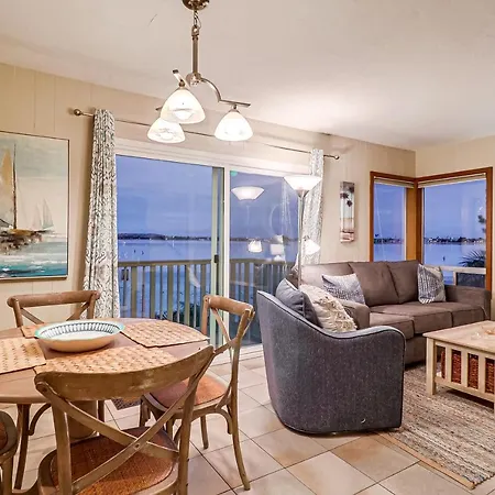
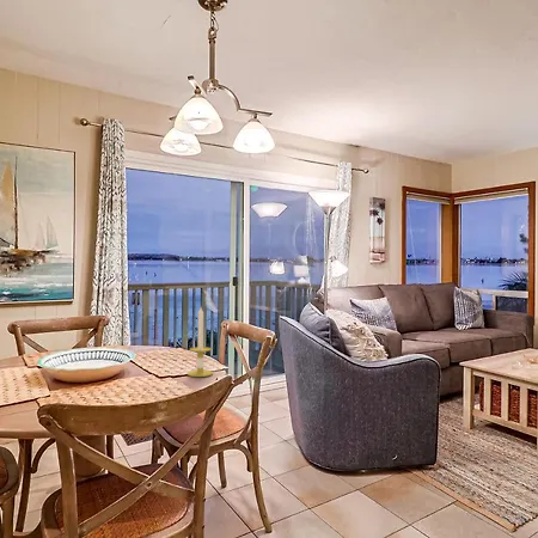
+ candle (200, 340)
